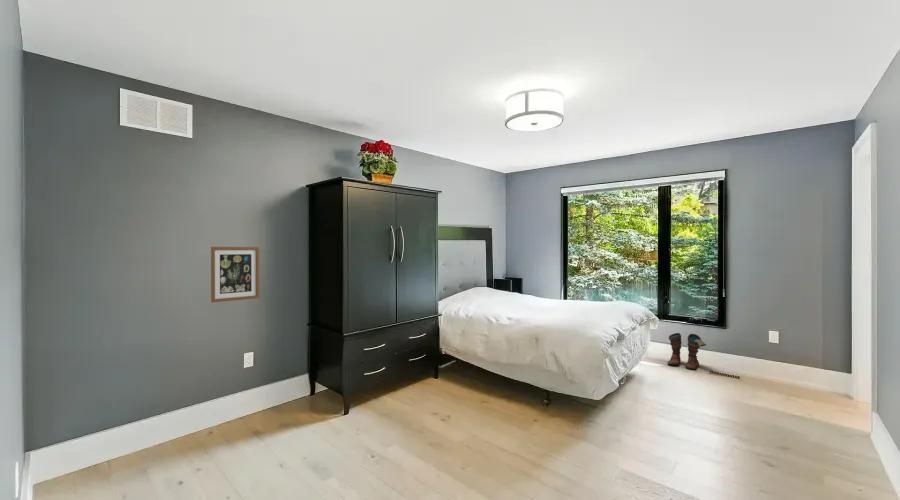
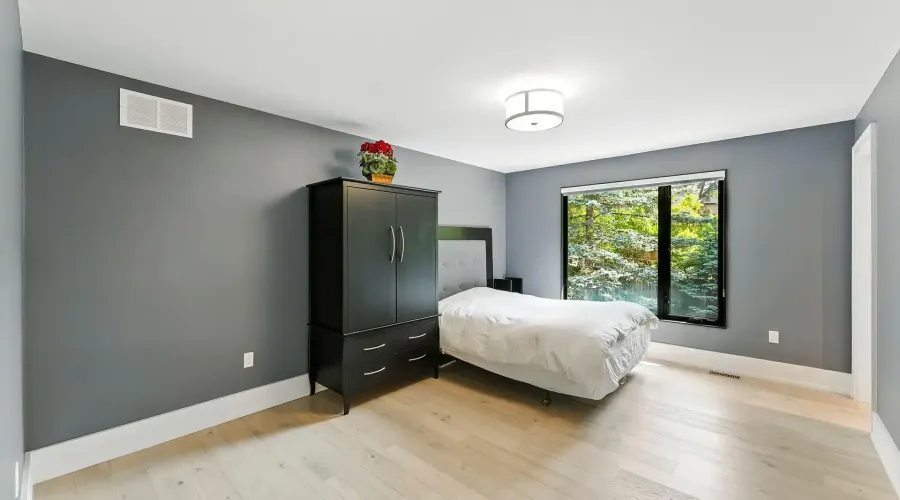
- wall art (236, 273)
- boots (688, 349)
